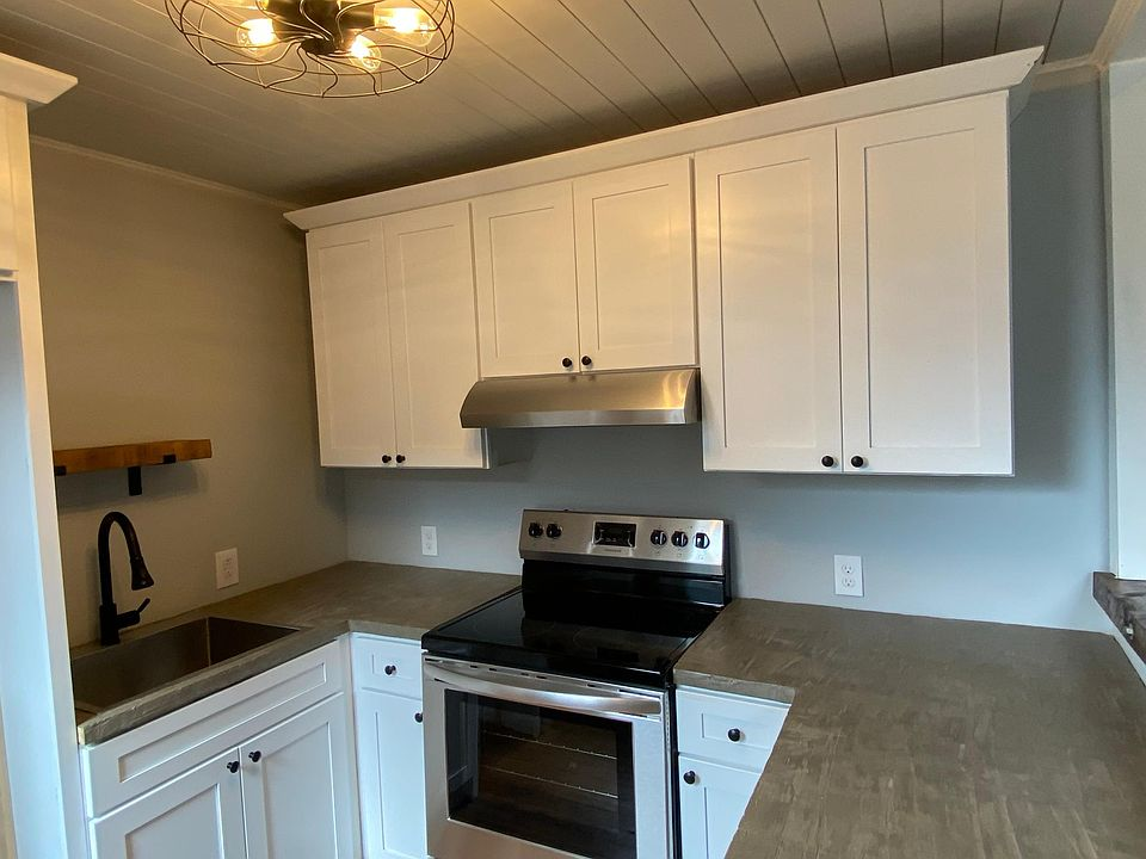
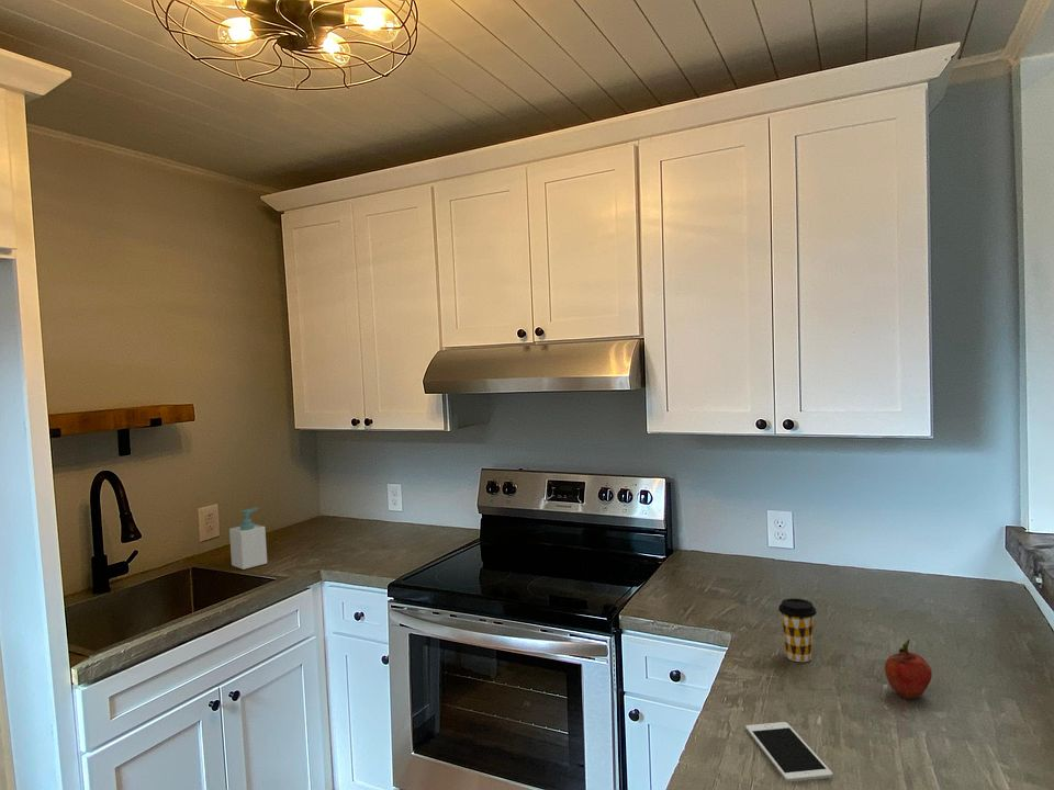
+ coffee cup (797, 630)
+ cell phone (786, 749)
+ fruit (907, 668)
+ soap bottle (247, 537)
